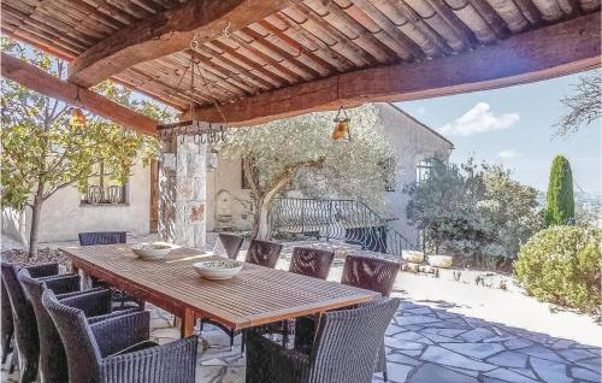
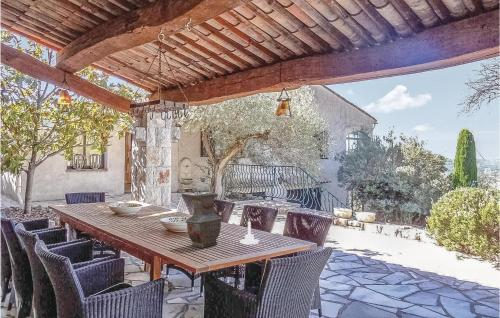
+ candle holder (249, 230)
+ vase (204, 219)
